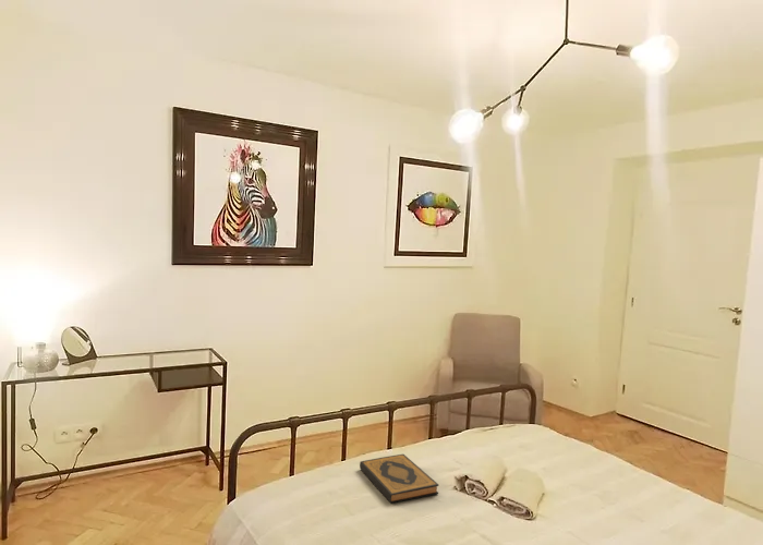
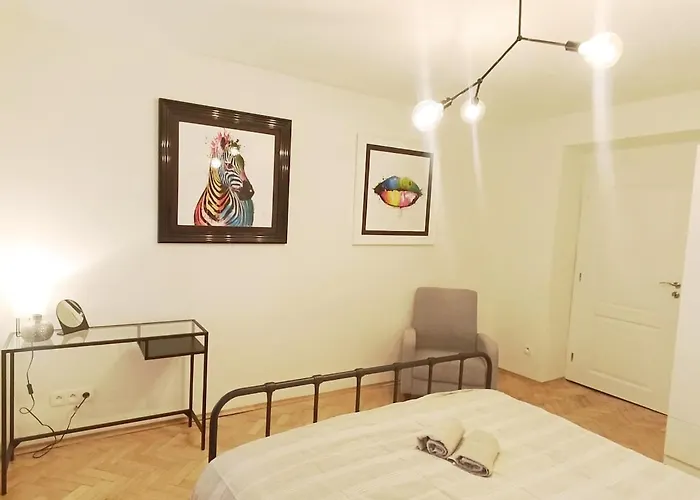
- hardback book (397, 476)
